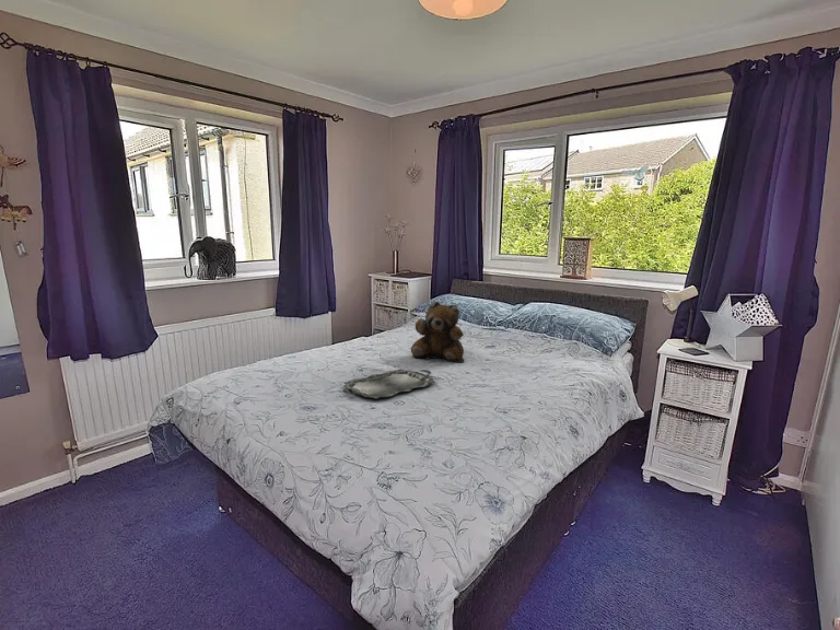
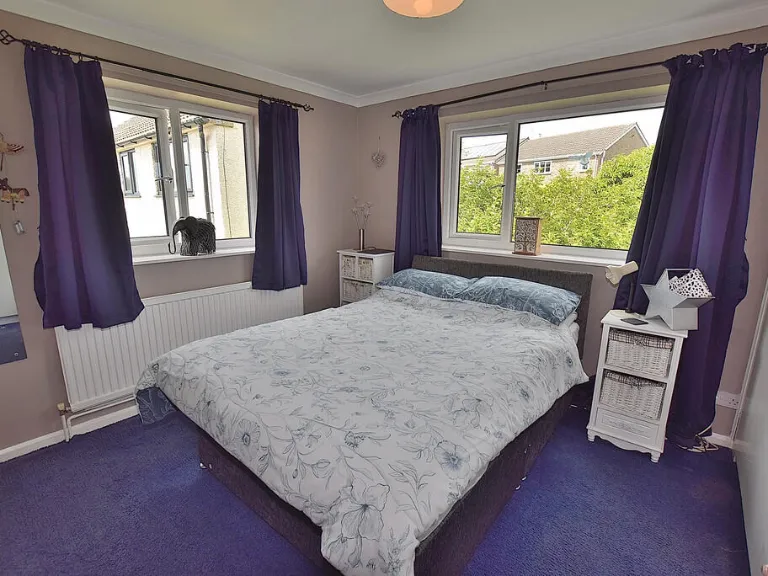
- teddy bear (440, 327)
- serving tray (389, 382)
